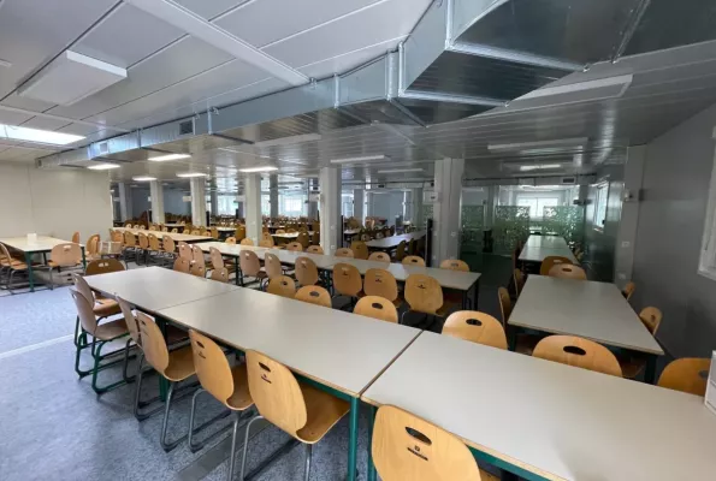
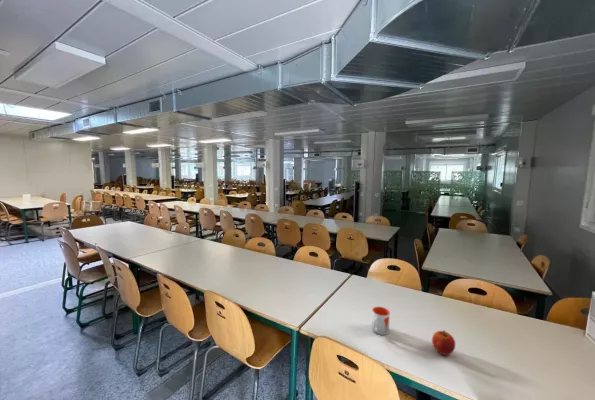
+ apple (443, 341)
+ mug (378, 321)
